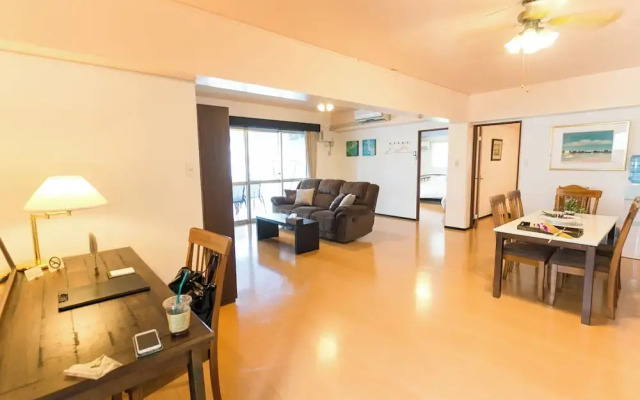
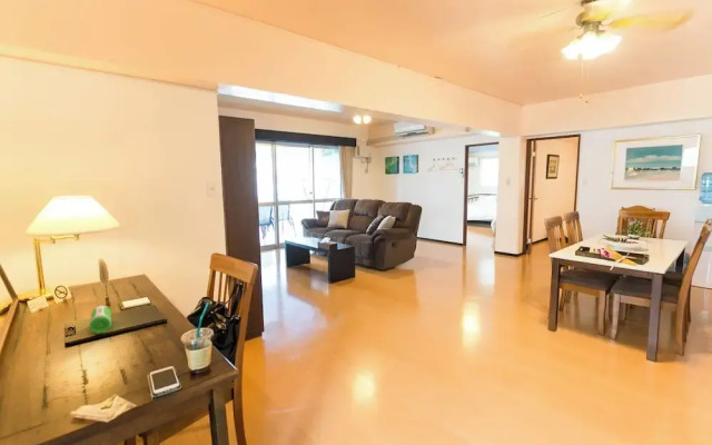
+ speaker (100, 318)
